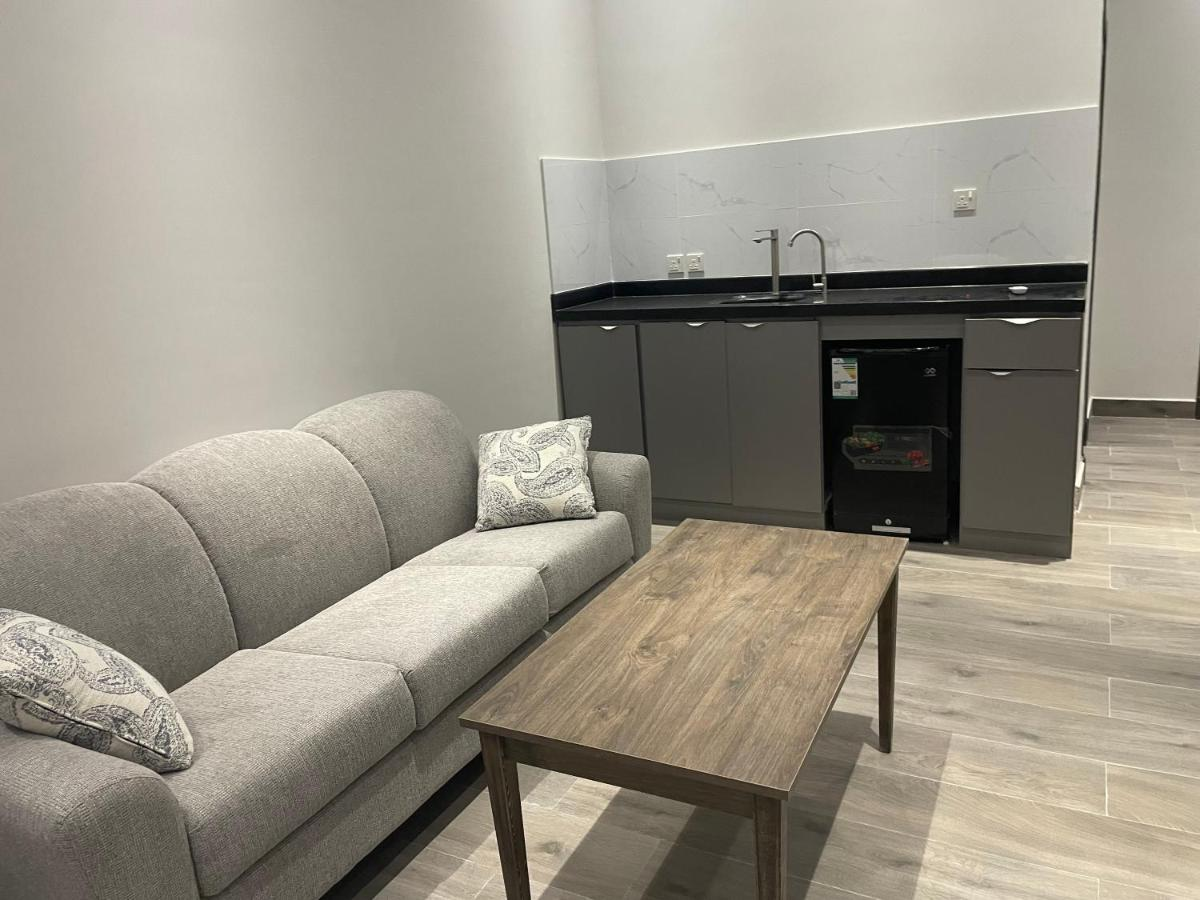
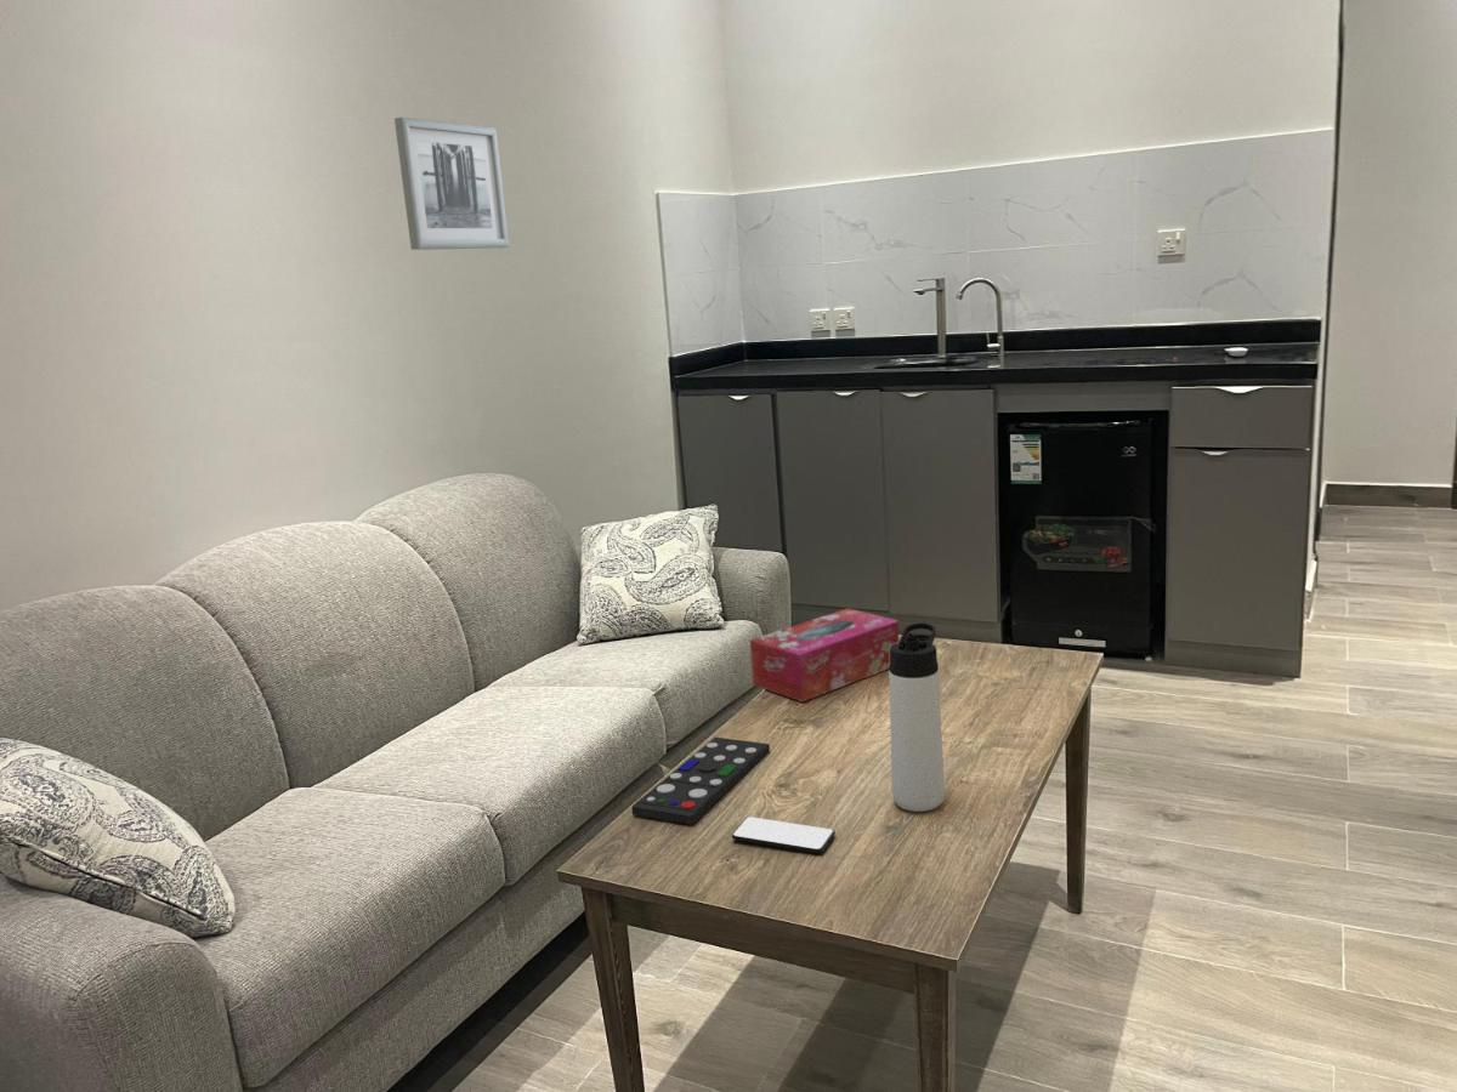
+ thermos bottle (918, 716)
+ smartphone (783, 834)
+ tissue box (826, 652)
+ remote control (704, 775)
+ wall art (455, 186)
